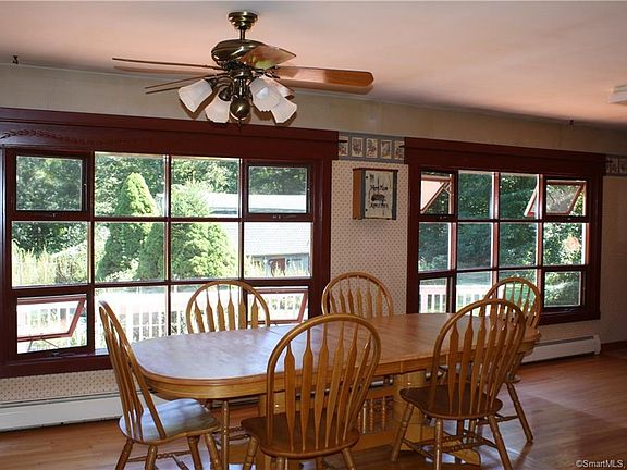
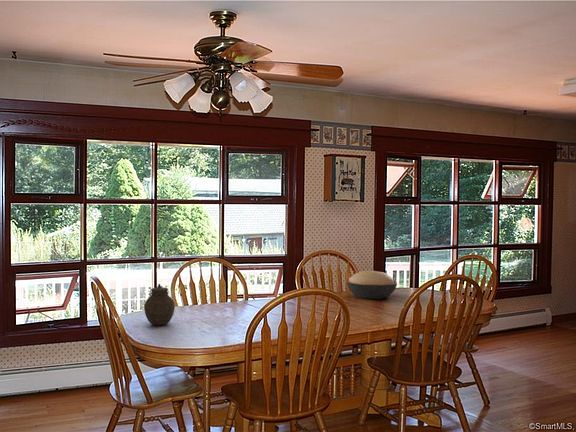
+ decorative bowl (371, 283)
+ jar (159, 304)
